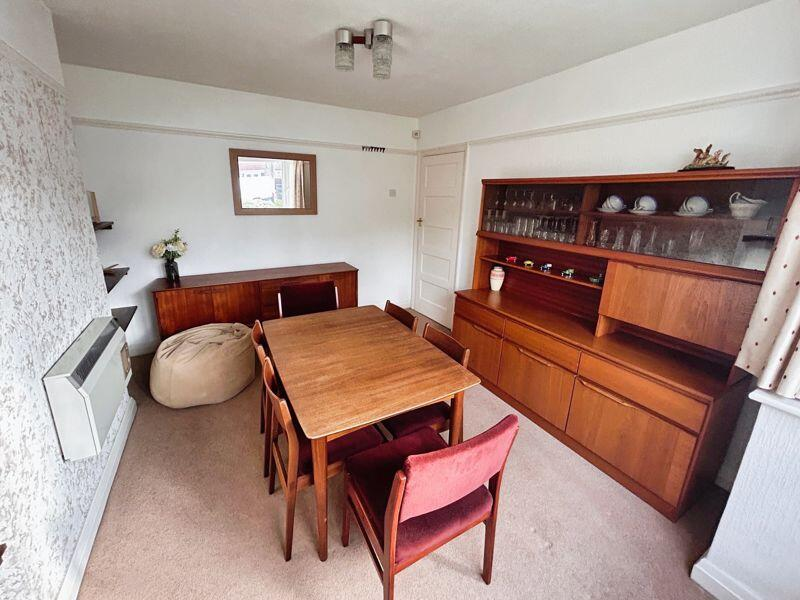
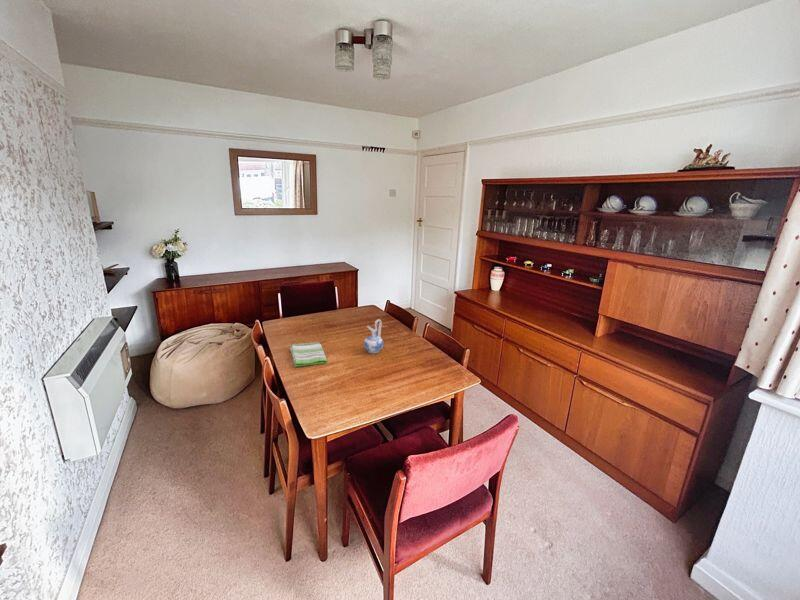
+ dish towel (308, 353)
+ ceramic pitcher (373, 336)
